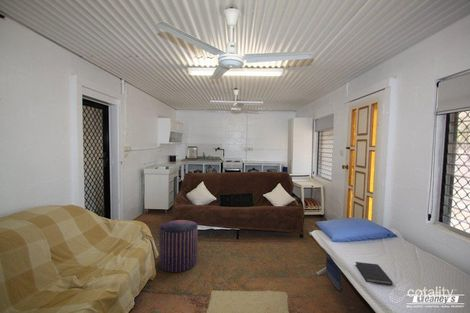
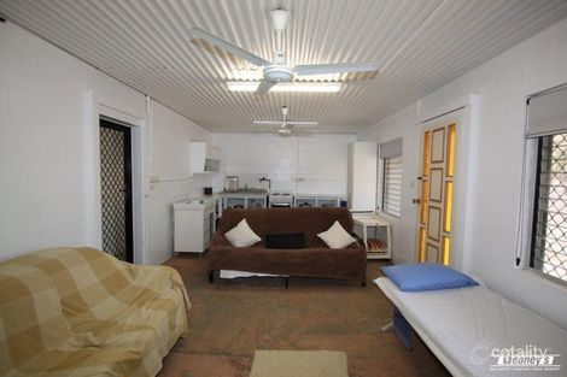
- diary (372, 272)
- pouf (178, 244)
